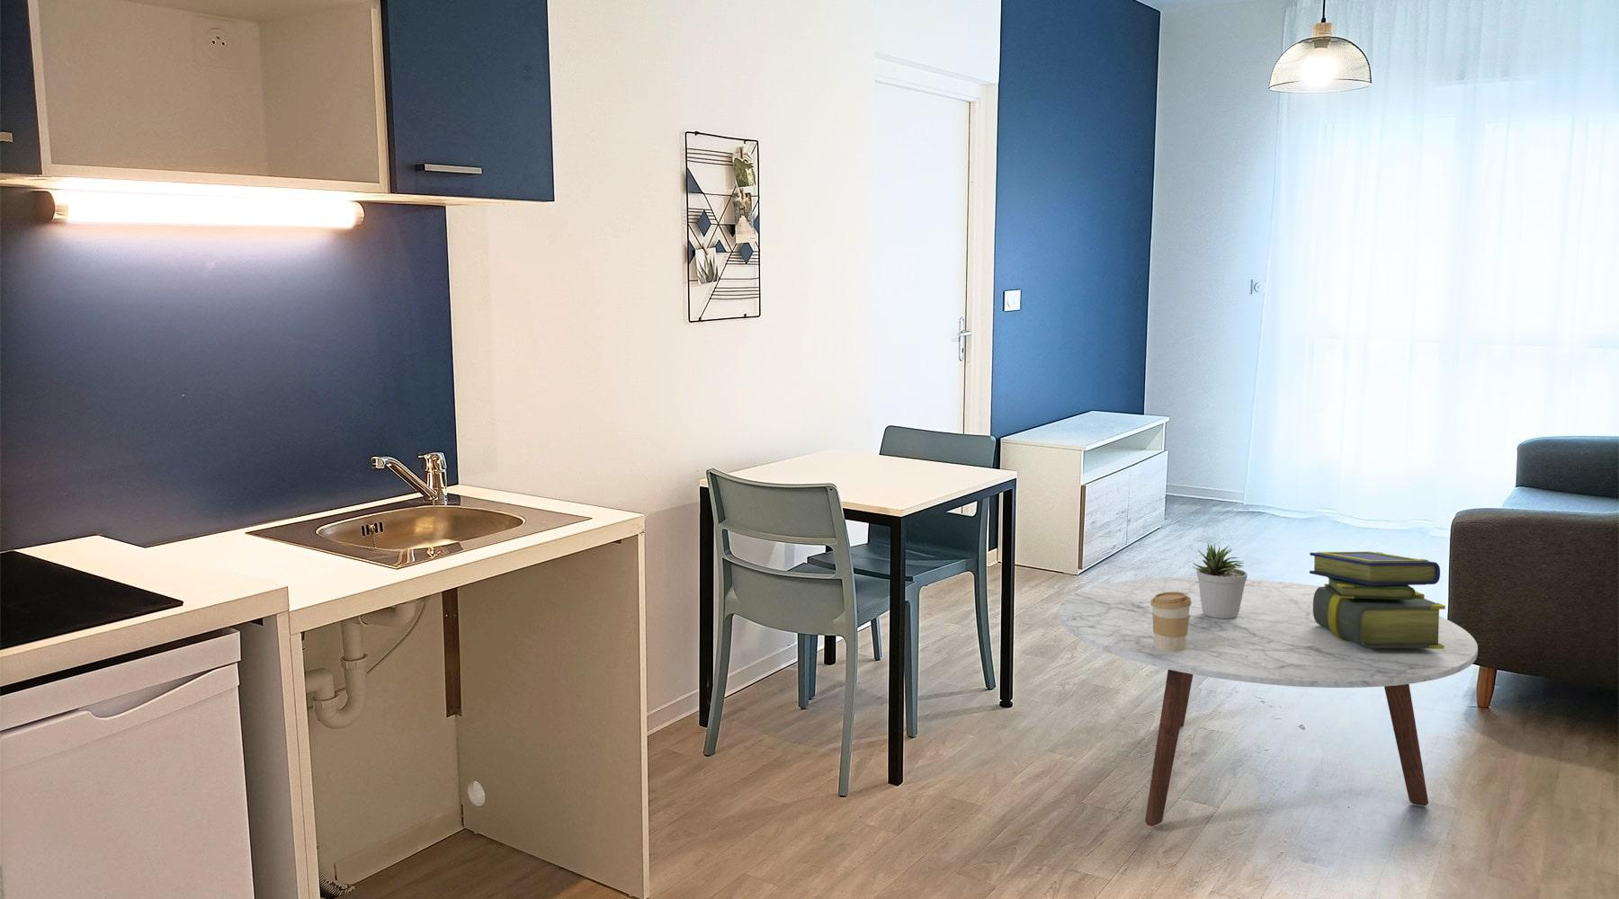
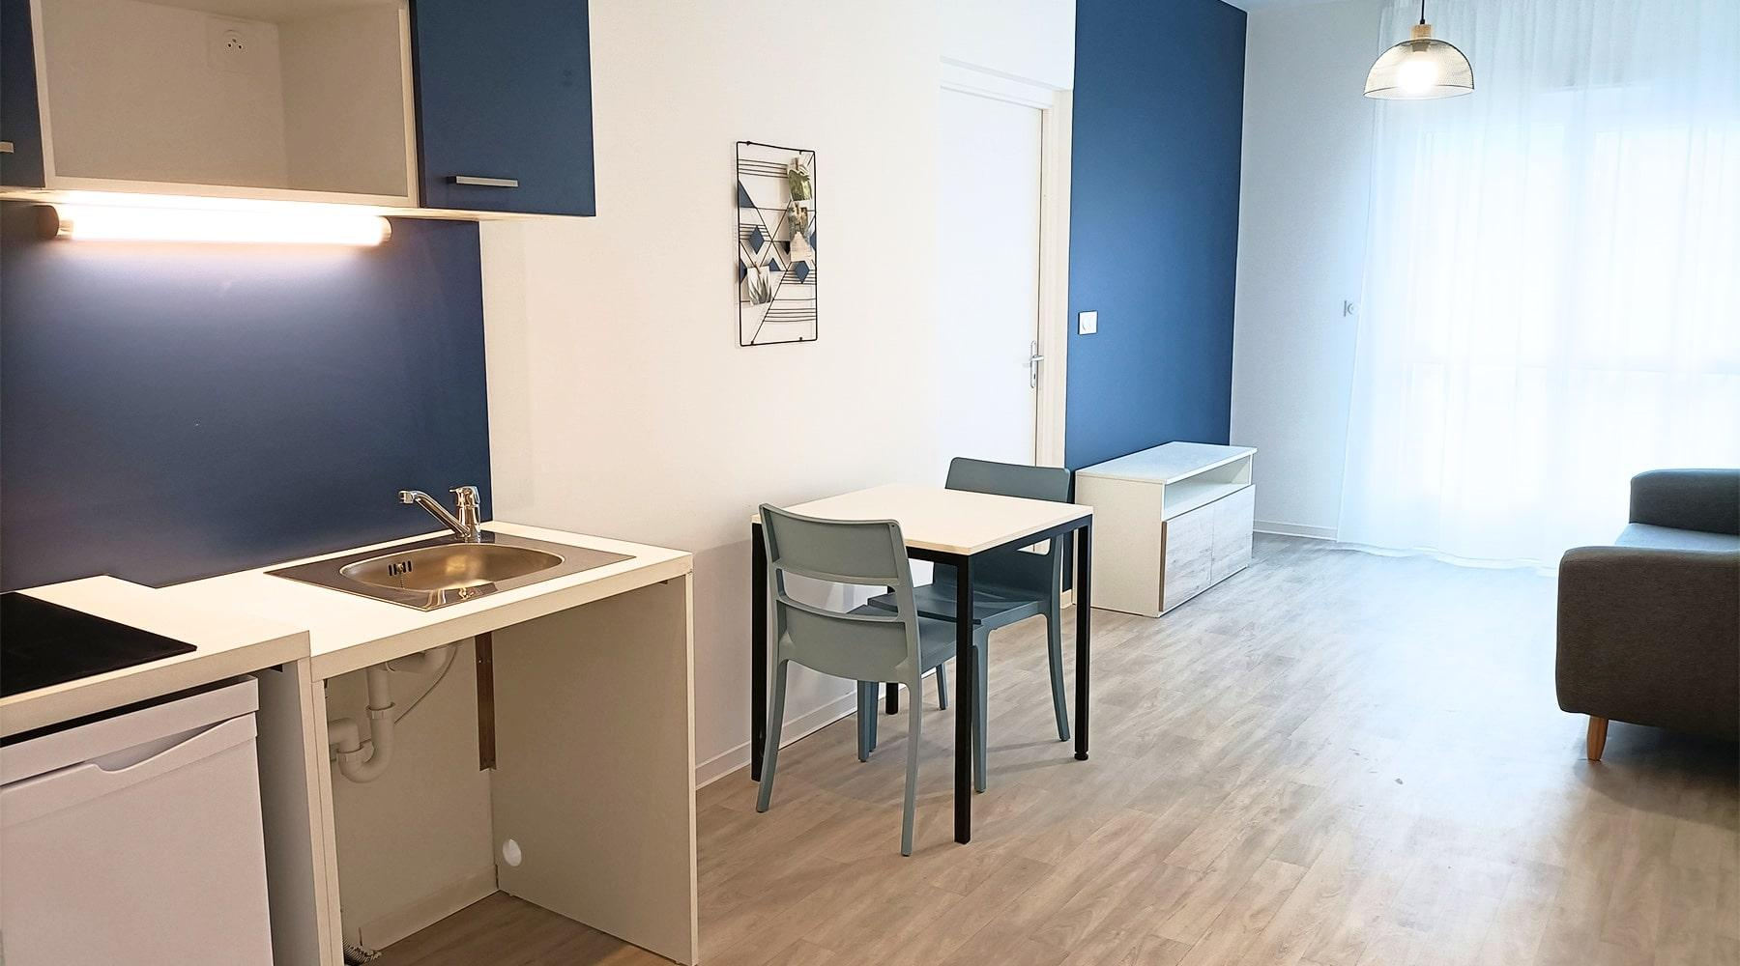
- coffee cup (1171, 619)
- potted plant (1219, 576)
- coffee table (1252, 682)
- stack of books (1371, 595)
